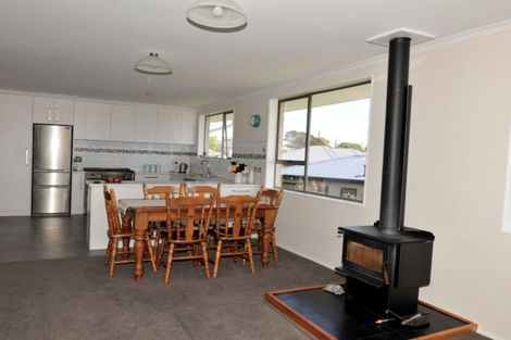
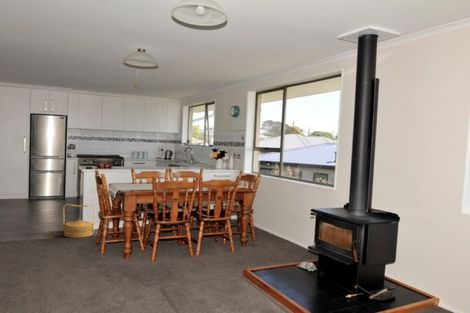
+ woven basket (79, 219)
